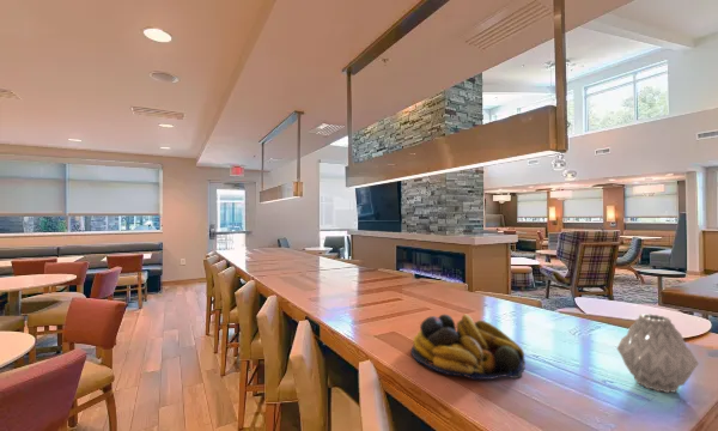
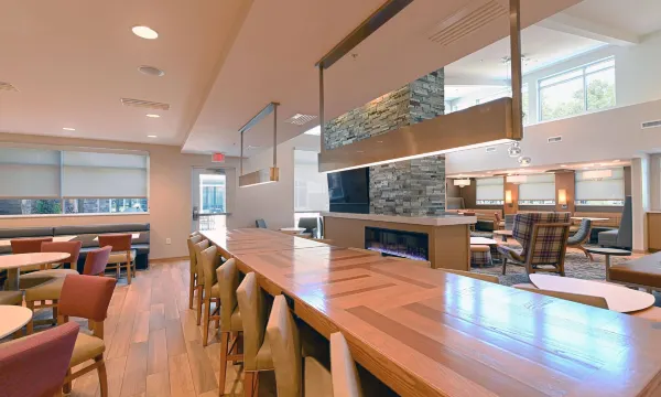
- vase (655, 351)
- fruit bowl (464, 336)
